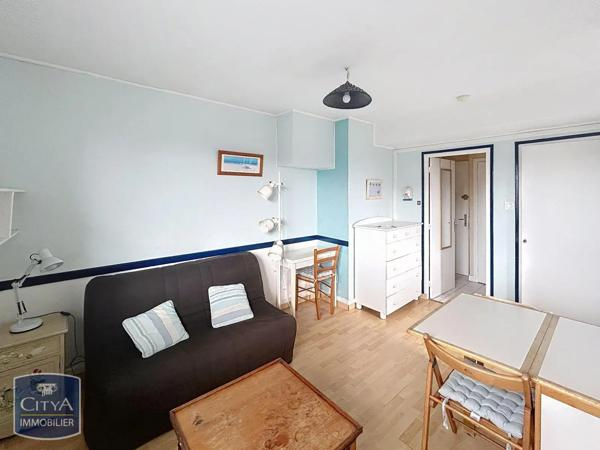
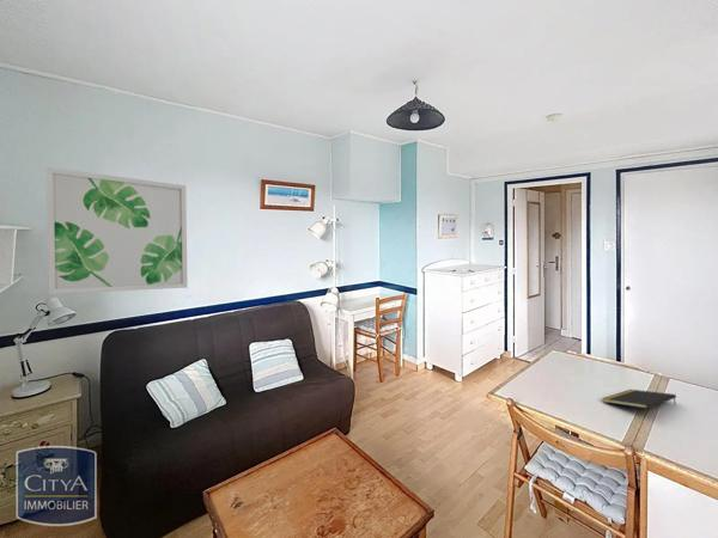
+ wall art (123, 233)
+ notepad (638, 398)
